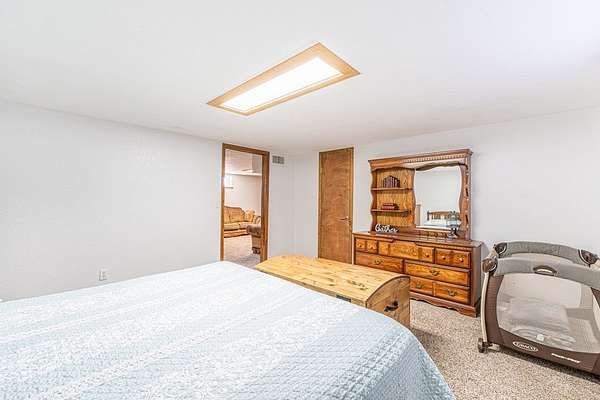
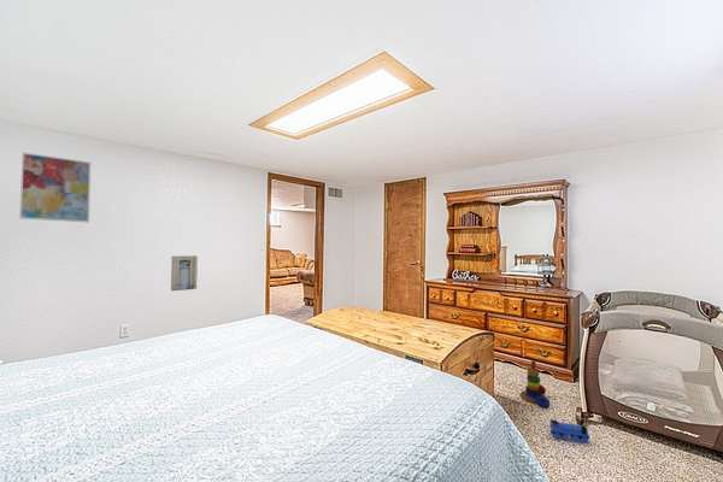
+ wall art (184, 272)
+ toy train (569, 431)
+ stacking toy (536, 380)
+ wall art (57, 188)
